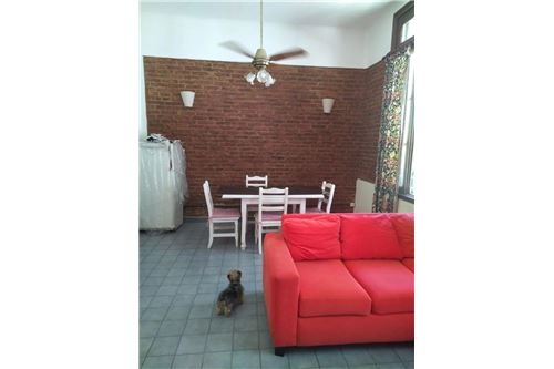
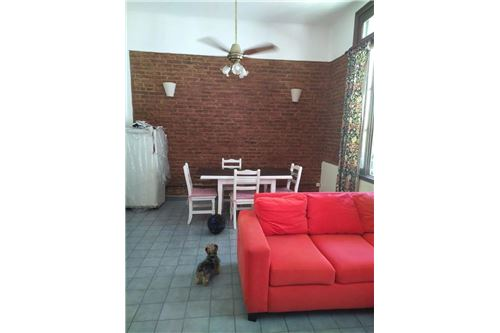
+ ball (216, 223)
